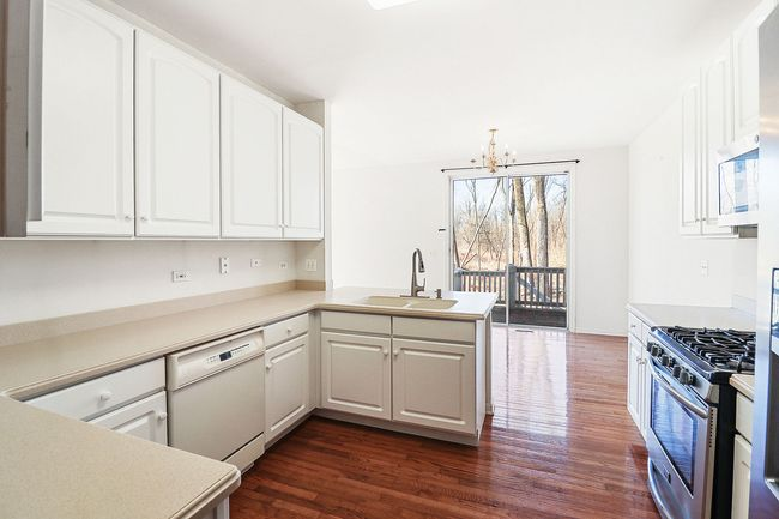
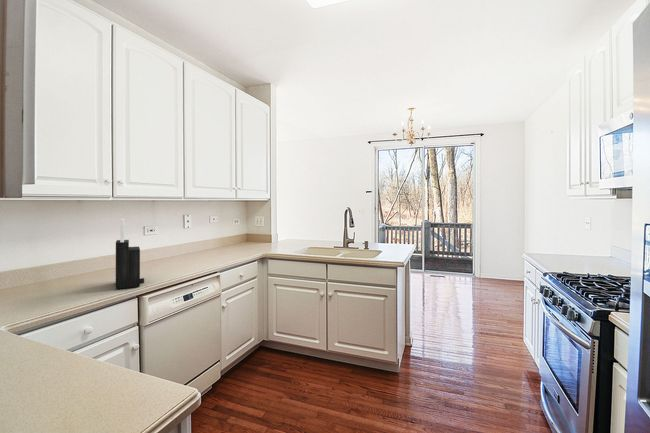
+ knife block (130, 251)
